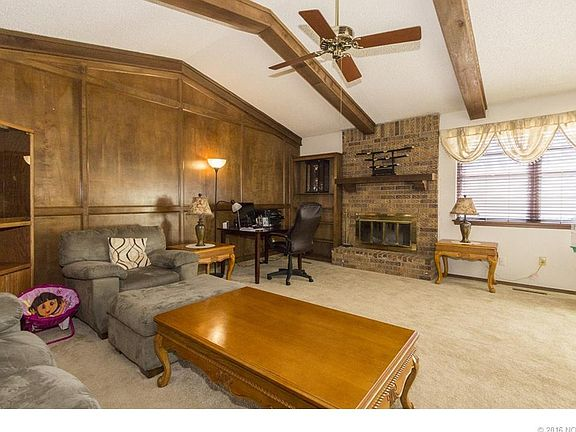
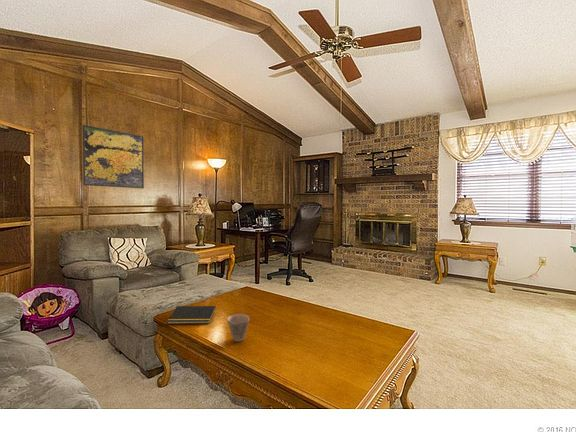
+ notepad (192, 314)
+ cup (238, 328)
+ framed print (115, 159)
